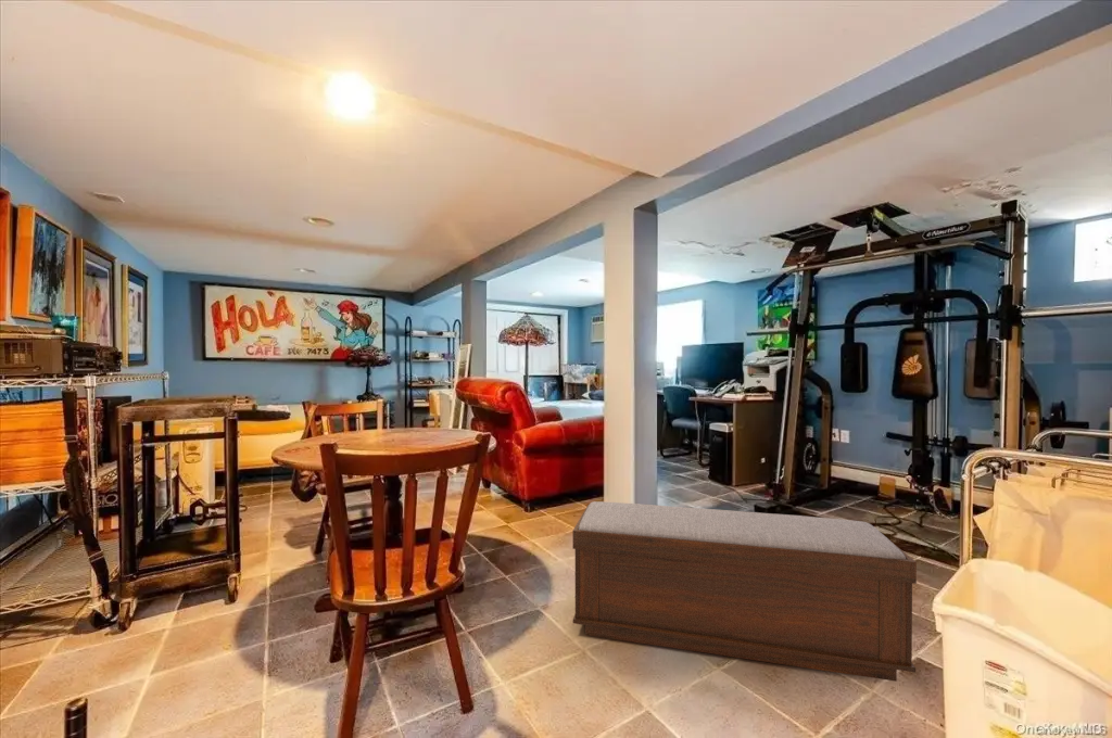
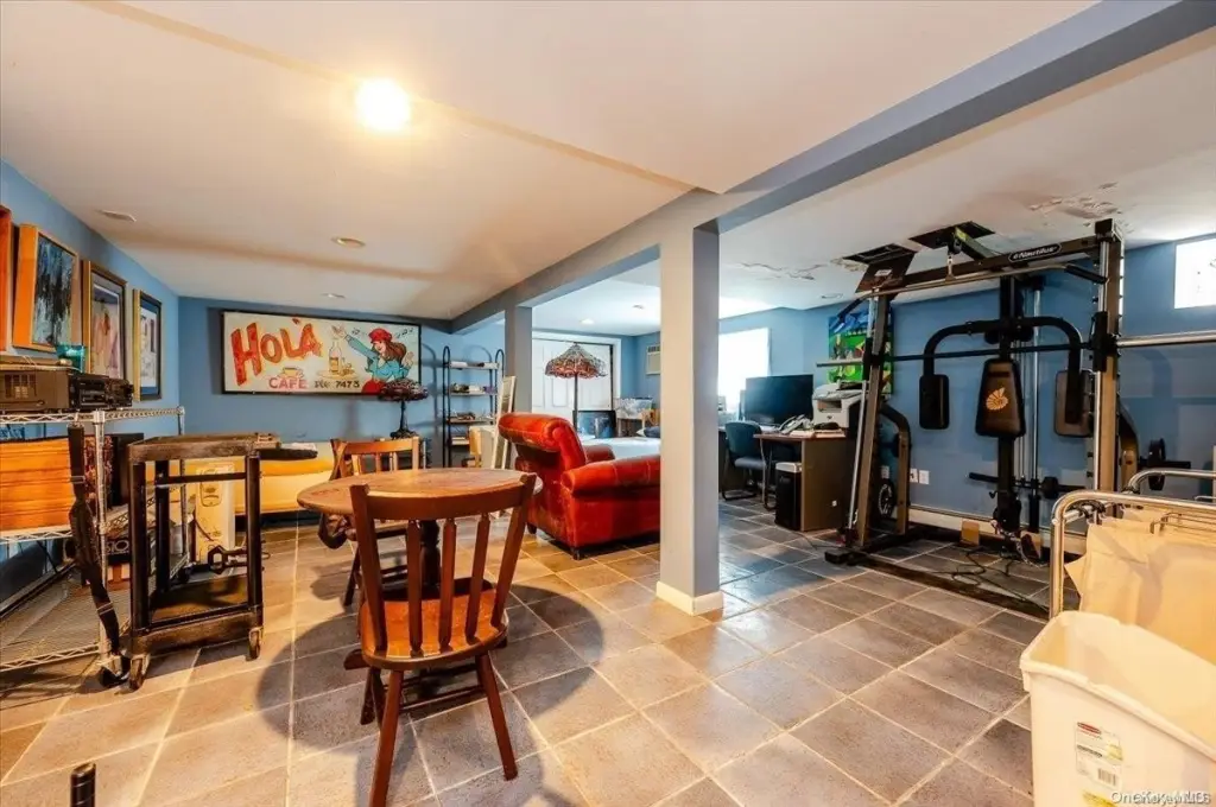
- bench (723, 575)
